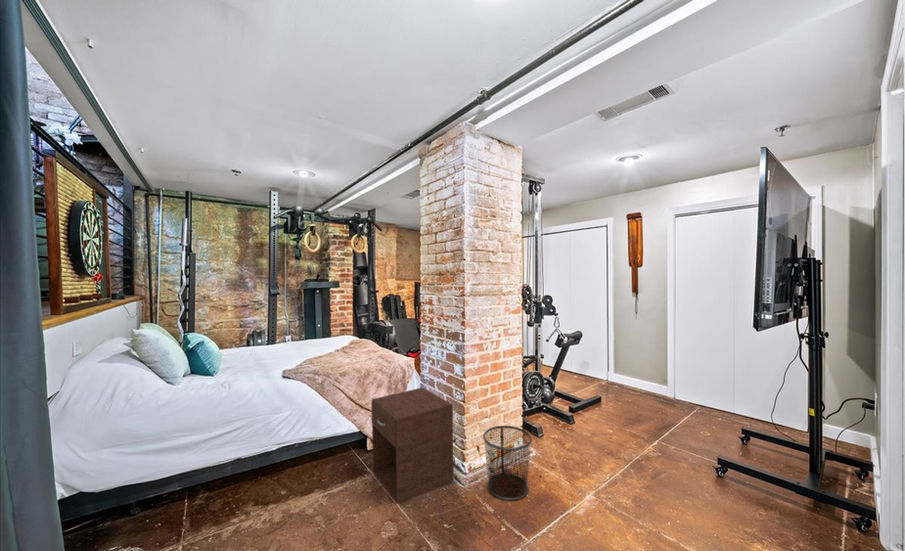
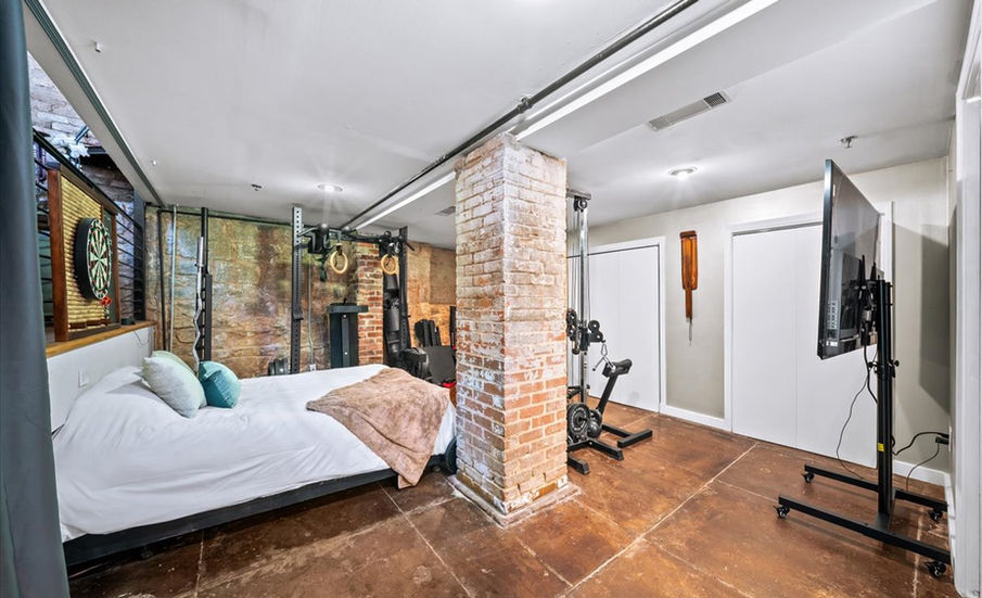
- waste bin (507, 462)
- nightstand (409, 439)
